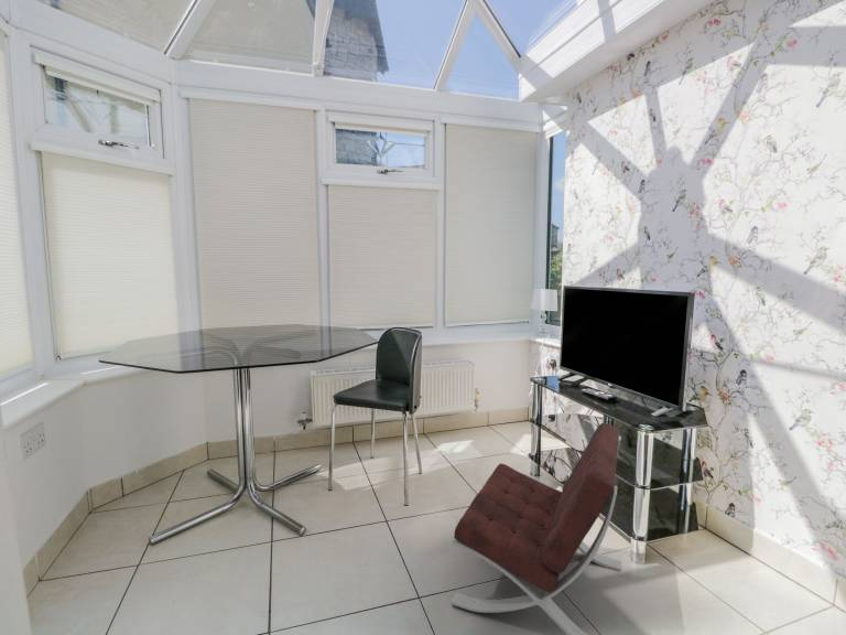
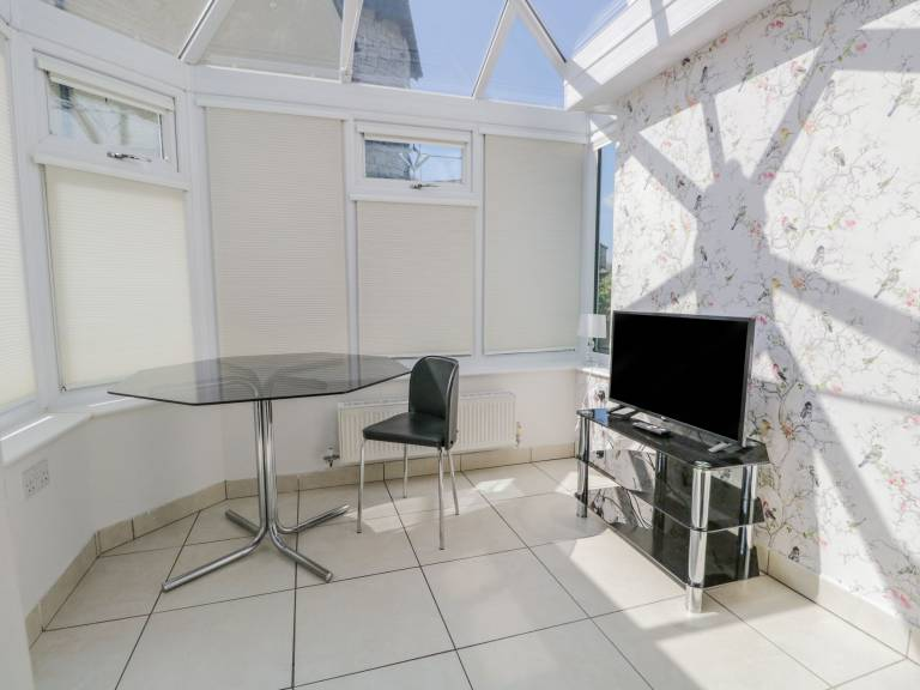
- lounge chair (543, 509)
